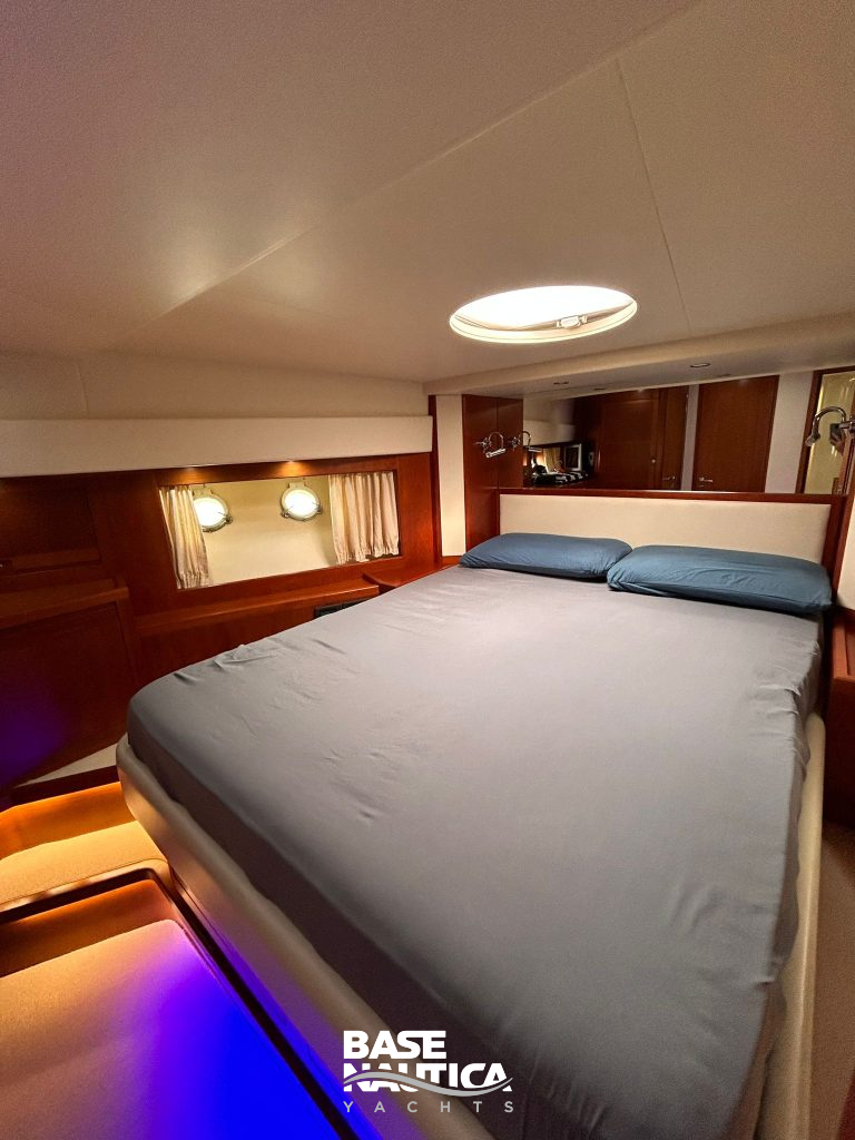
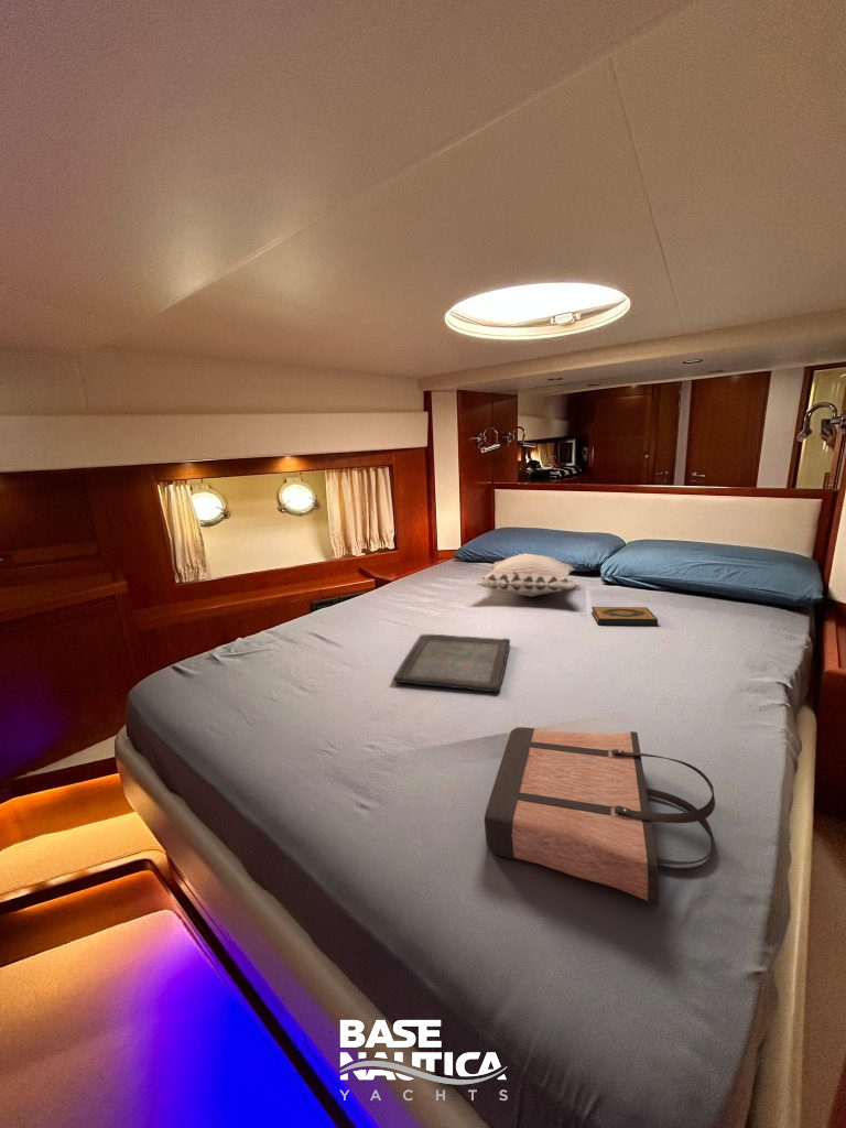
+ shopping bag (598, 791)
+ serving tray (454, 658)
+ decorative pillow (529, 574)
+ hardback book (622, 616)
